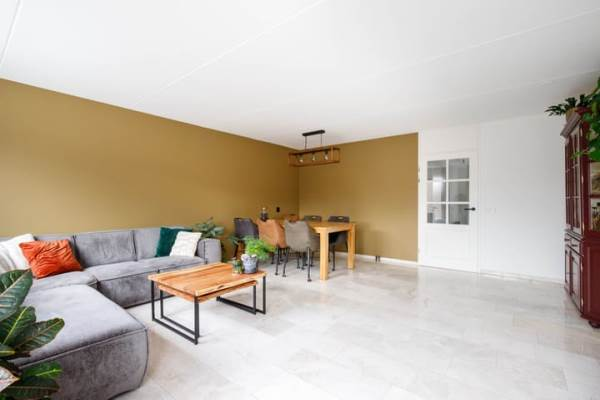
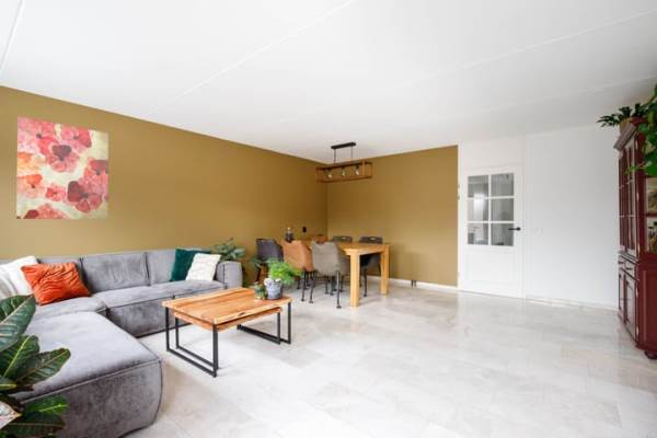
+ wall art (66, 172)
